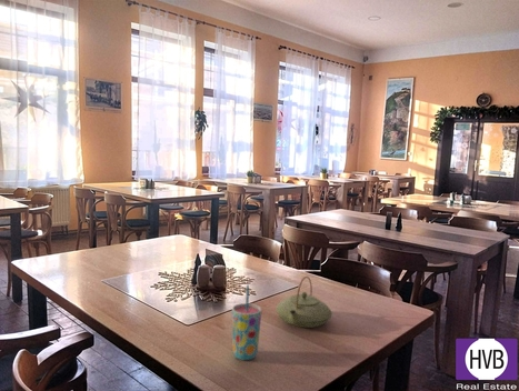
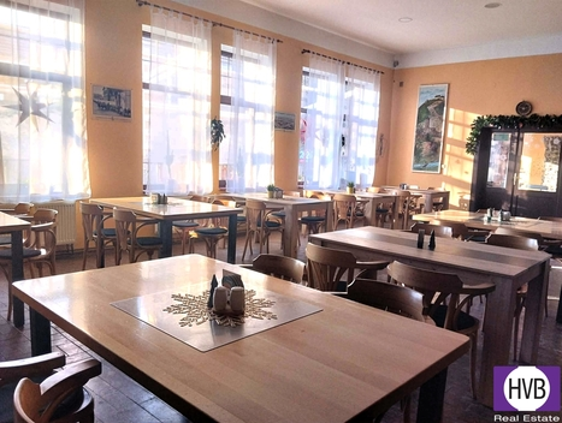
- teapot (302, 300)
- cup (246, 320)
